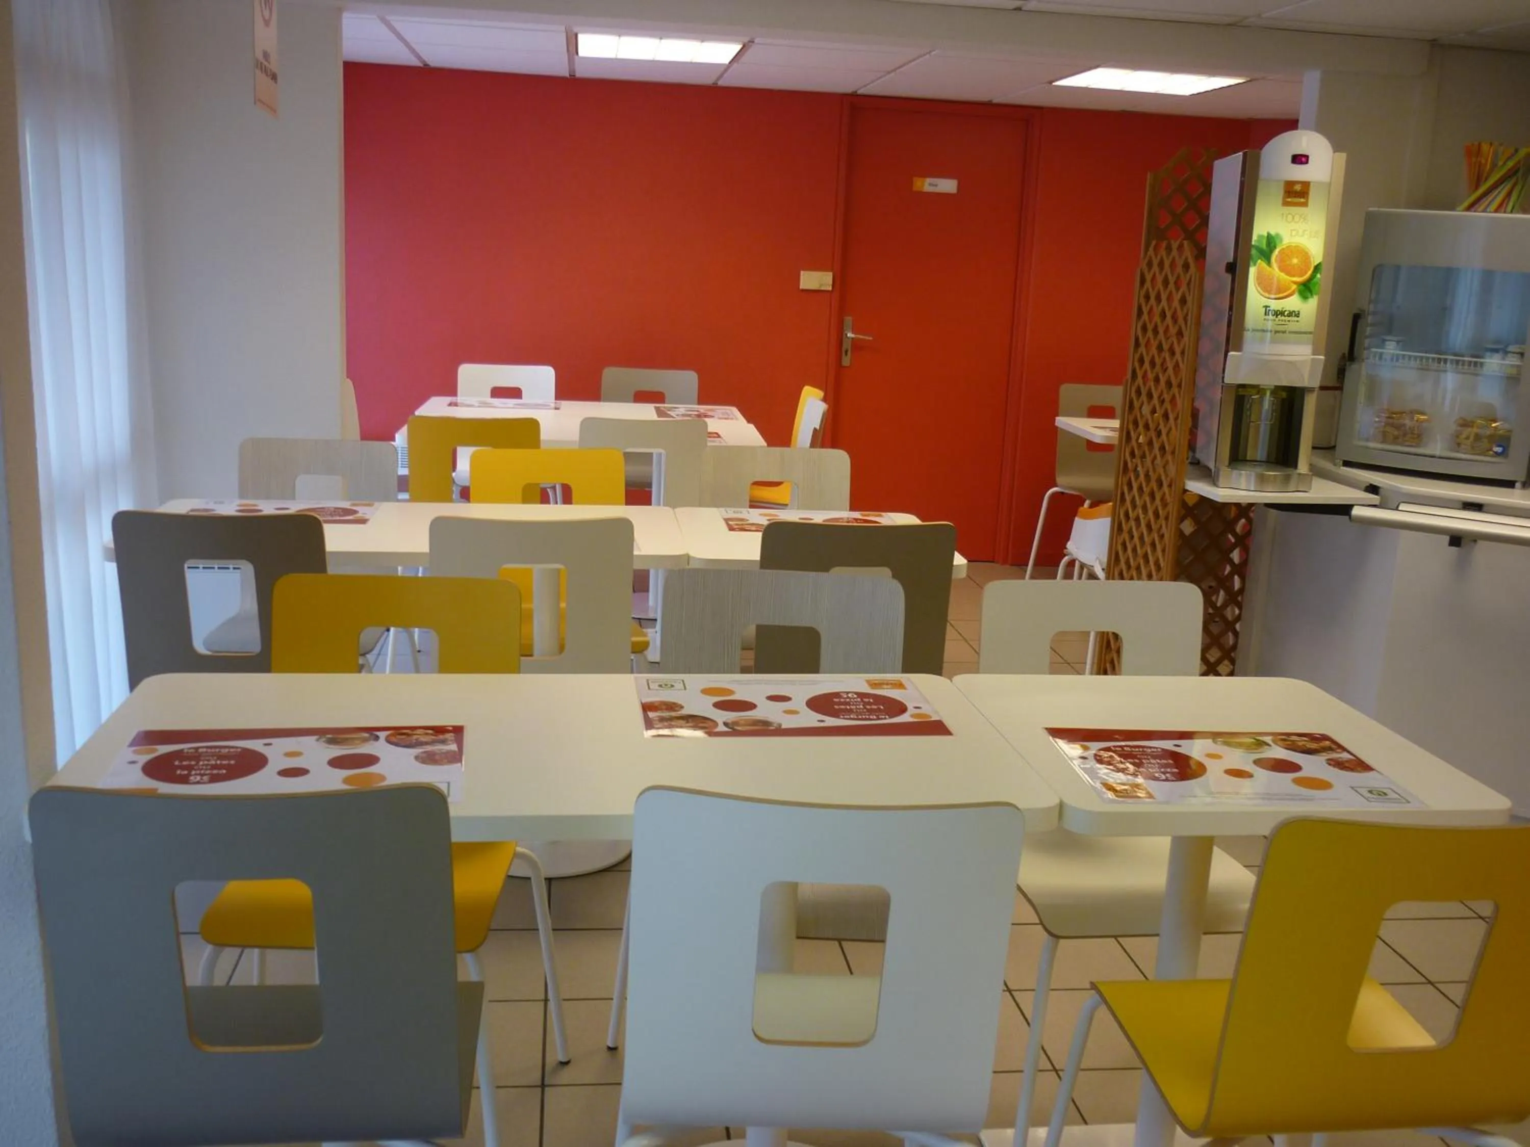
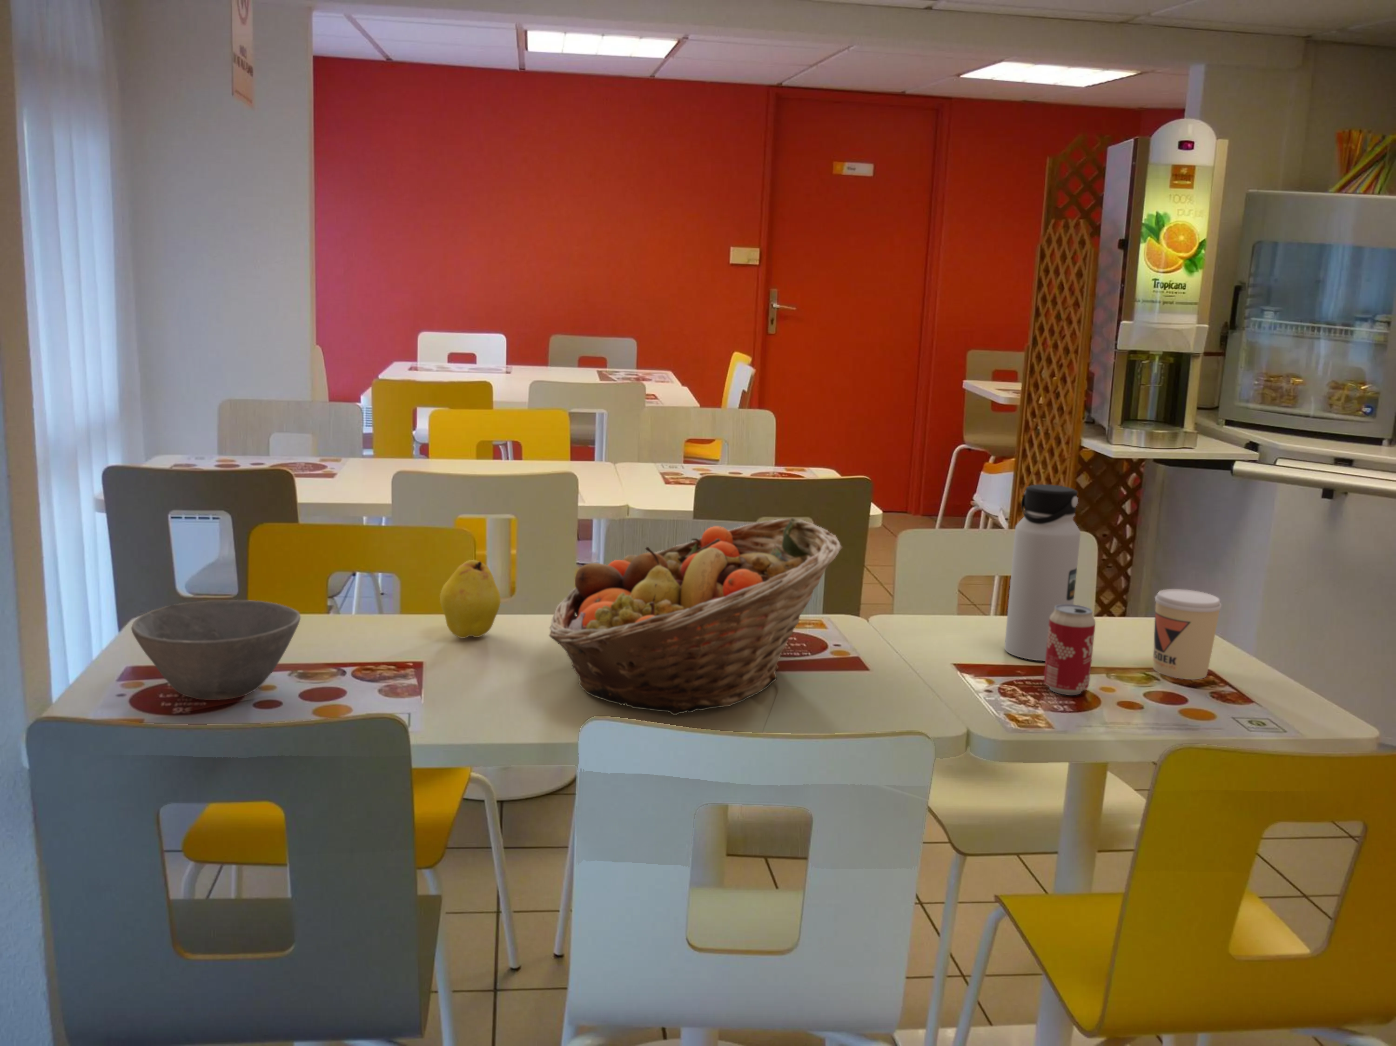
+ coffee cup (1184, 634)
+ fruit (470, 598)
+ beverage can (1070, 649)
+ water bottle (1044, 571)
+ fruit basket (694, 602)
+ bowl (219, 654)
